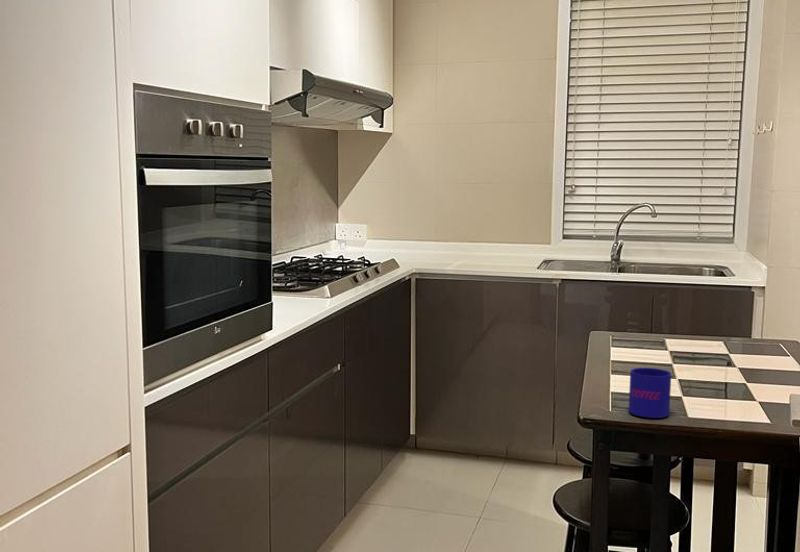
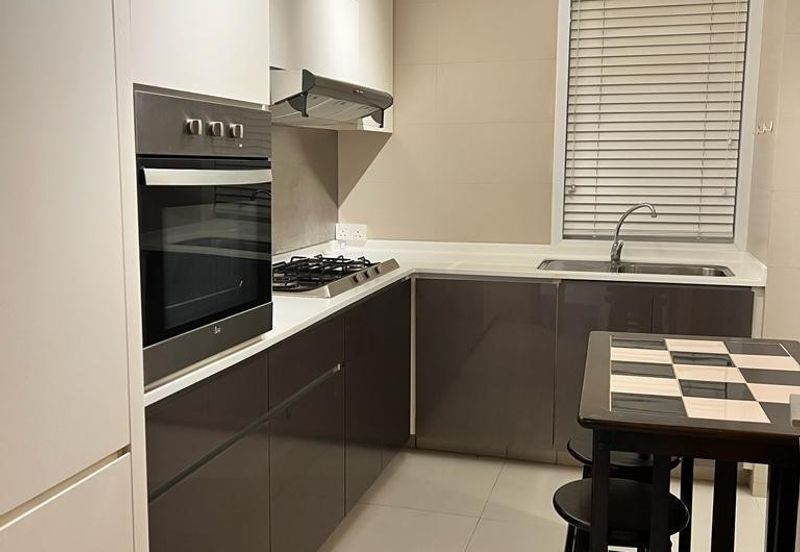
- mug (651, 390)
